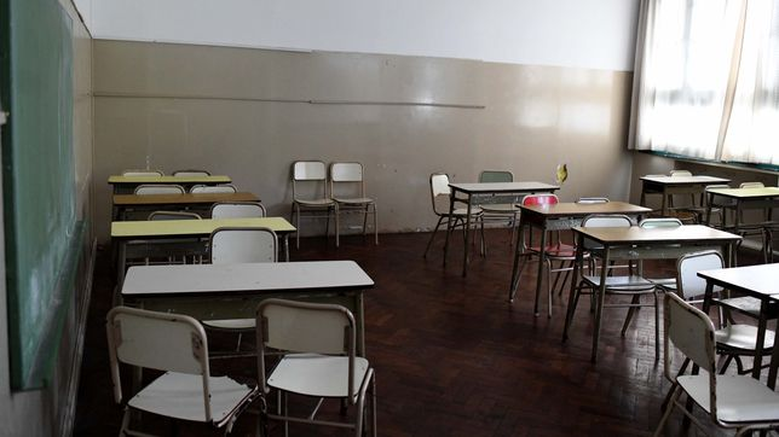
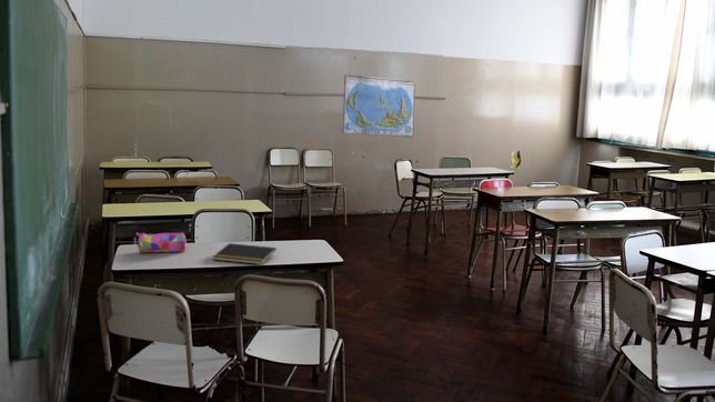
+ notepad (244, 253)
+ pencil case (161, 242)
+ world map (380, 107)
